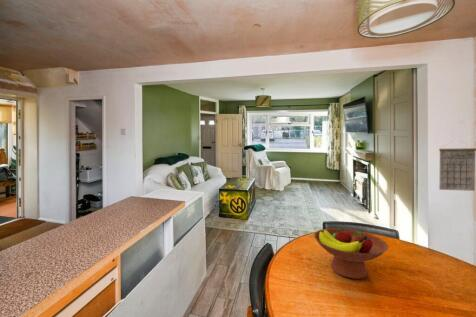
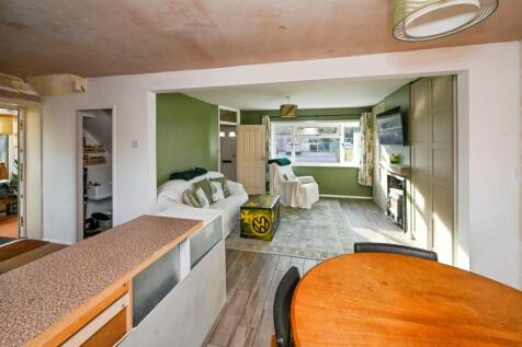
- calendar (457, 164)
- fruit bowl (348, 248)
